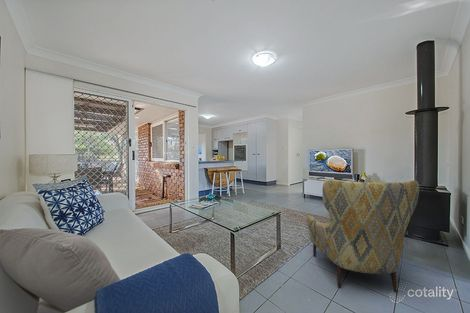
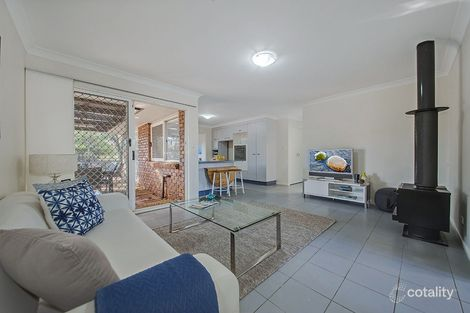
- armchair (356, 226)
